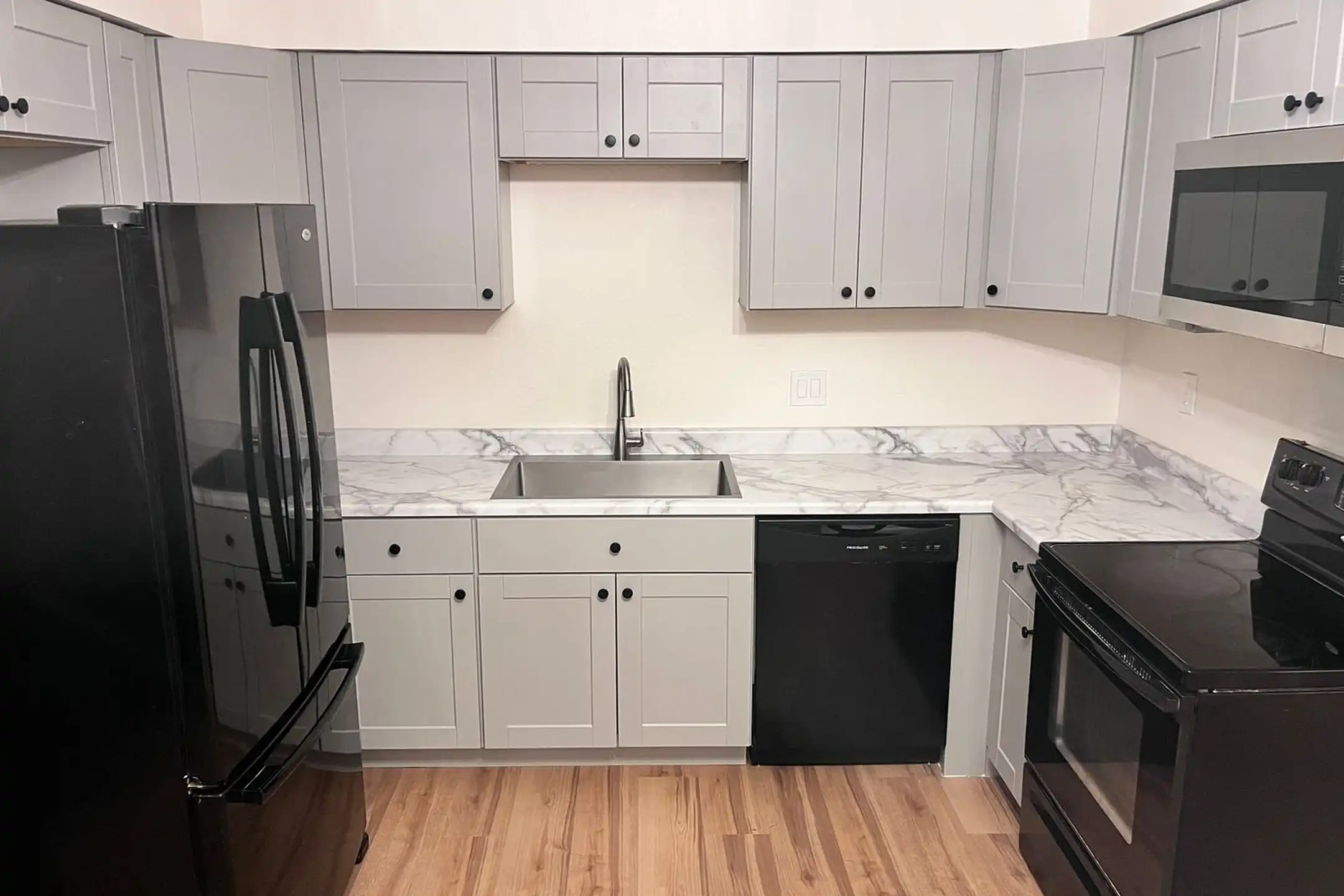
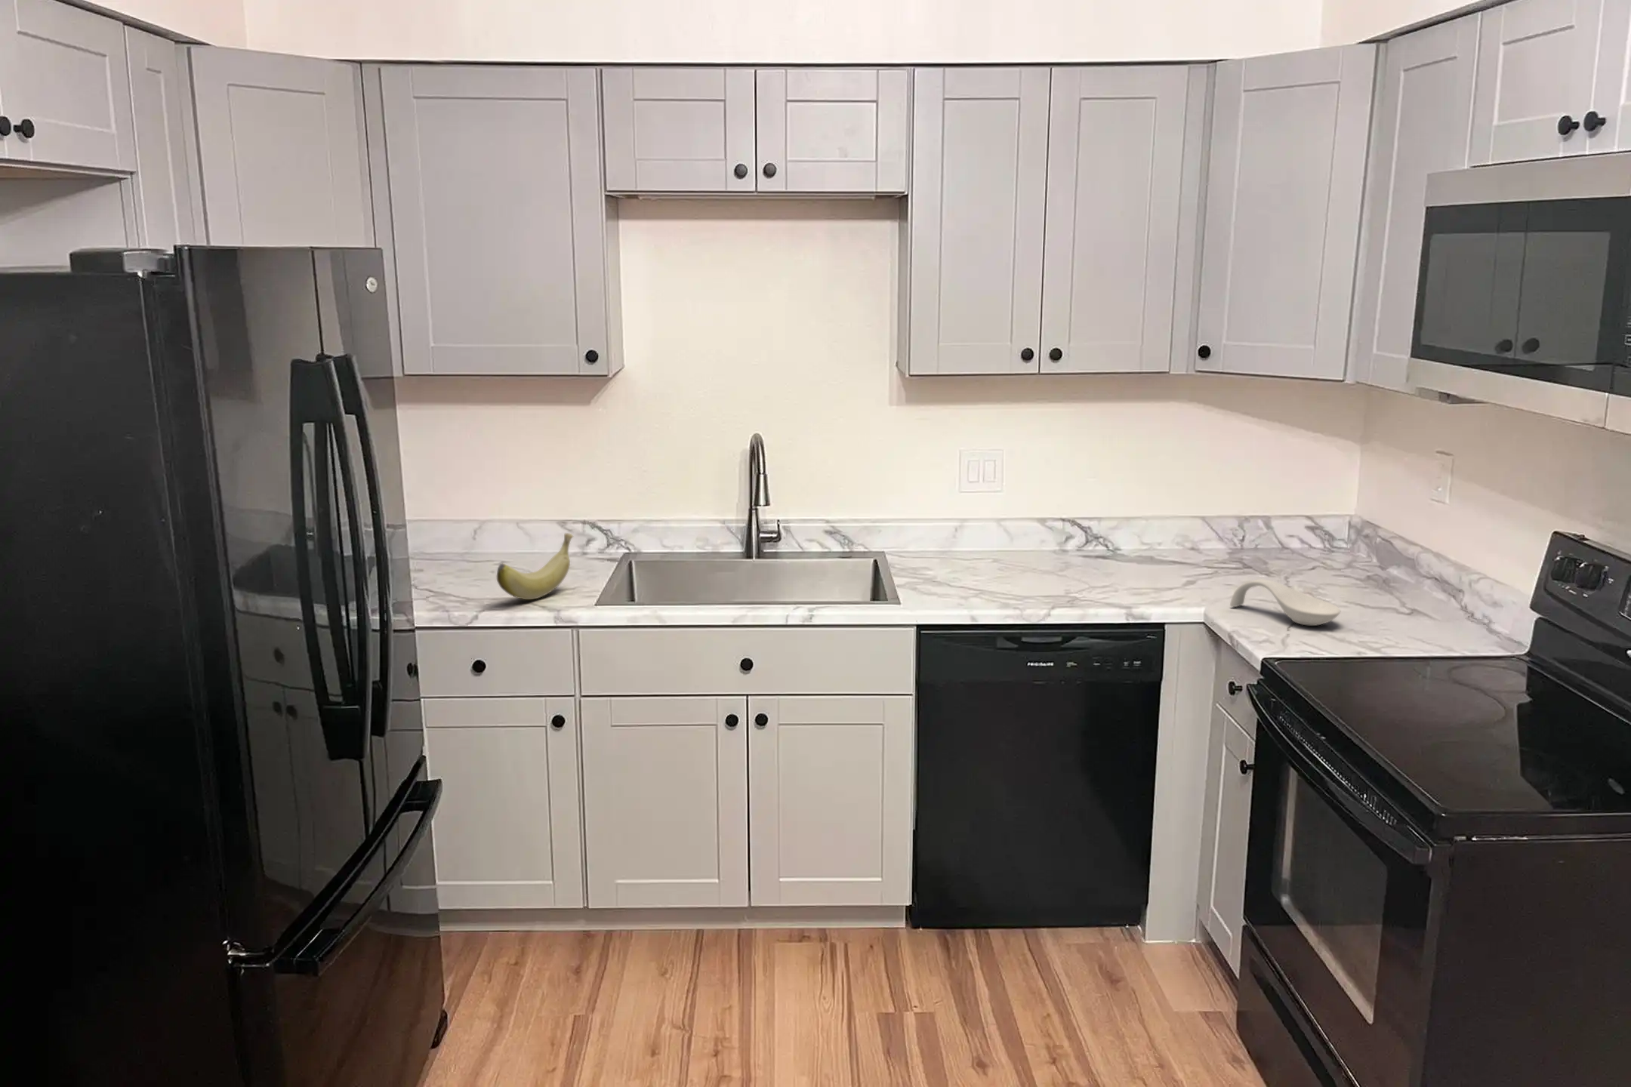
+ banana (536, 570)
+ spoon rest (1284, 601)
